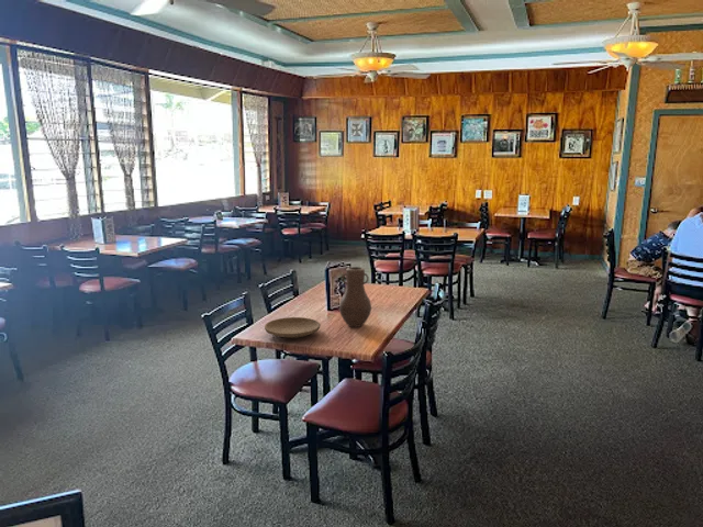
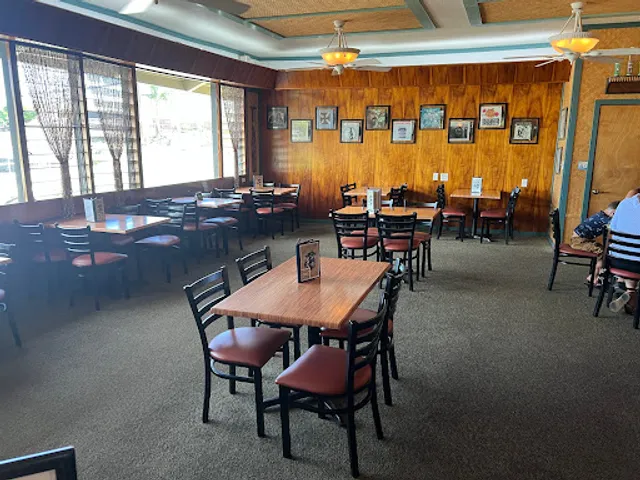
- vase (355, 296)
- plate (292, 329)
